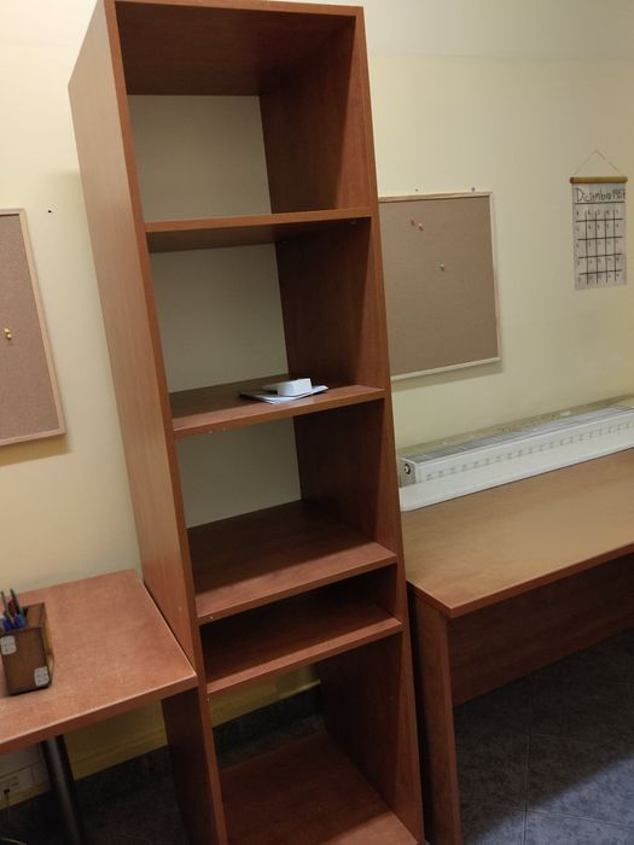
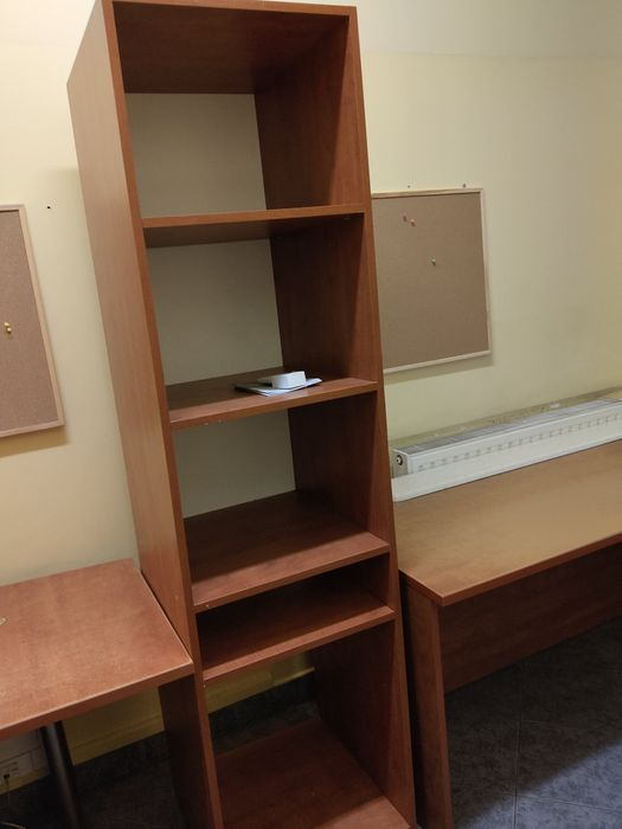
- desk organizer (24, 635)
- calendar (599, 220)
